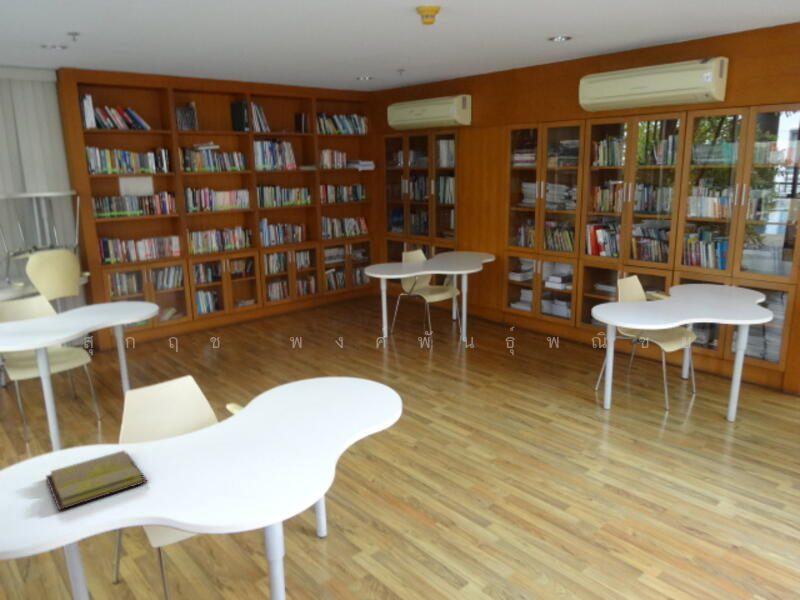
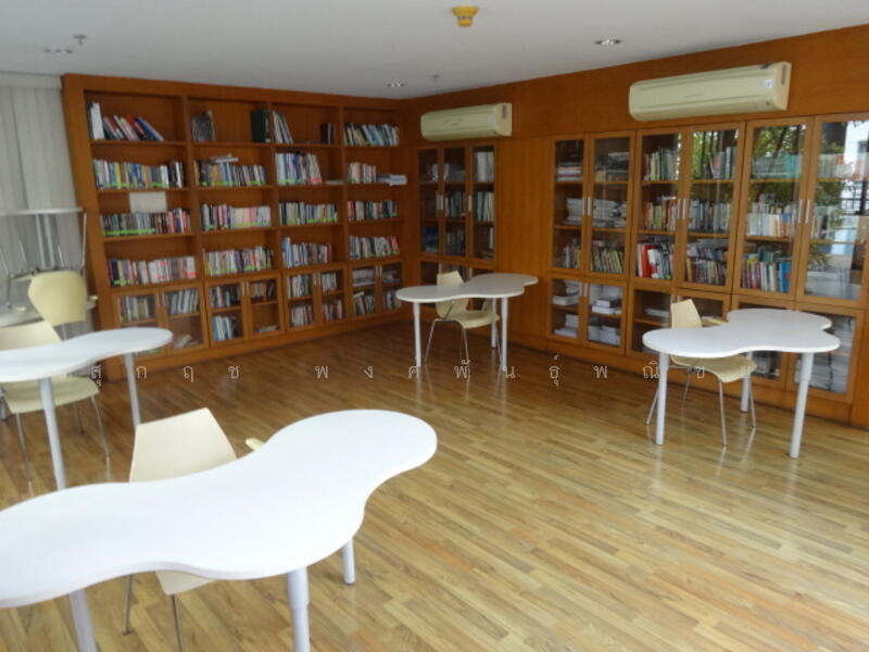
- diary (95, 476)
